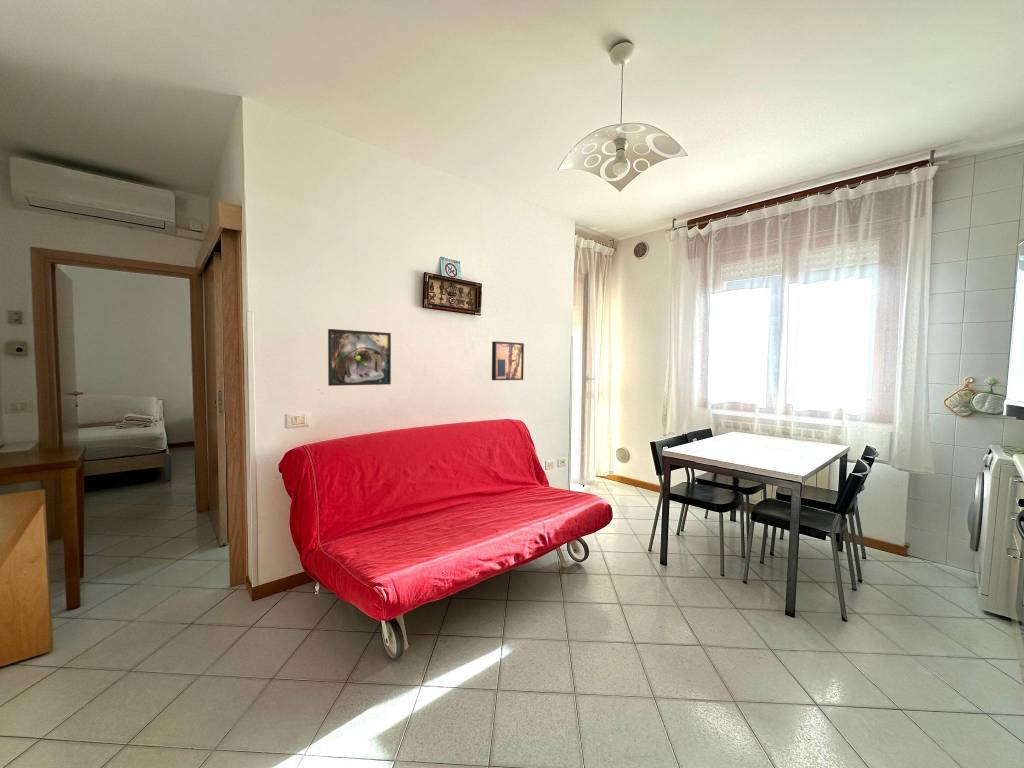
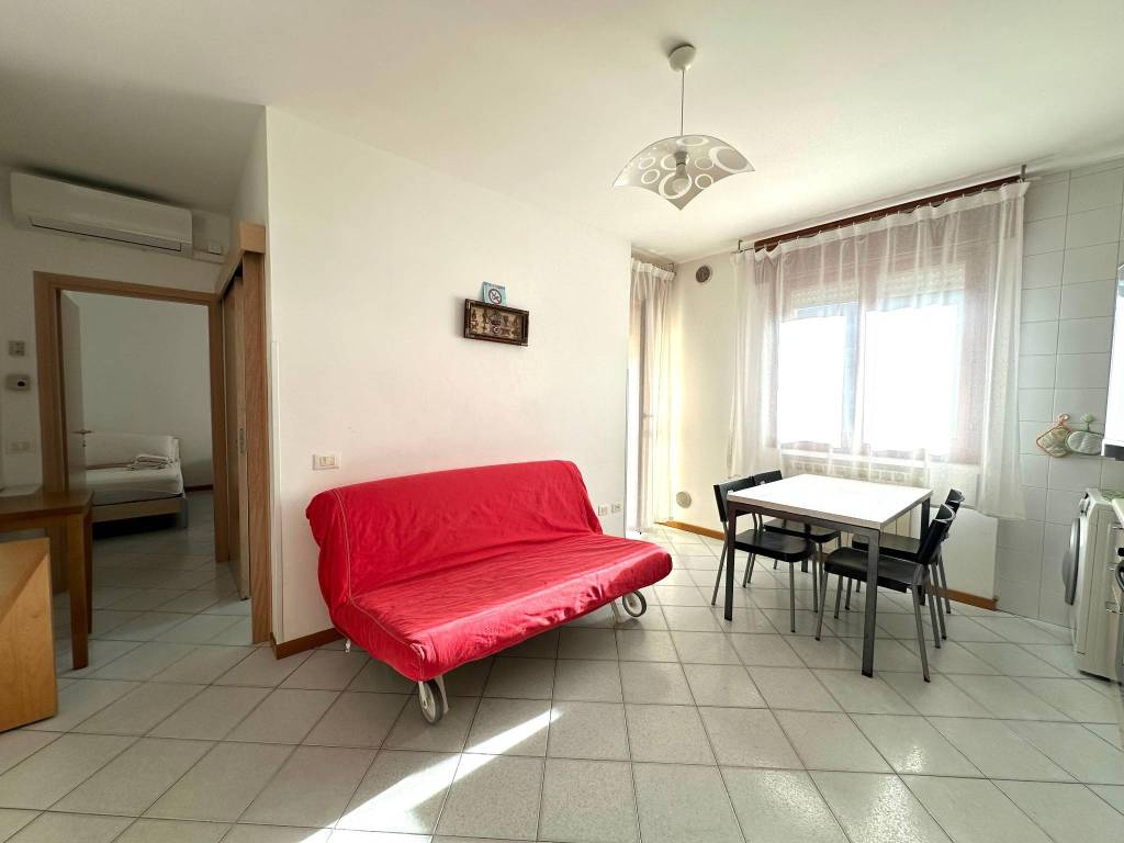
- wall art (508, 361)
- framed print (361, 358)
